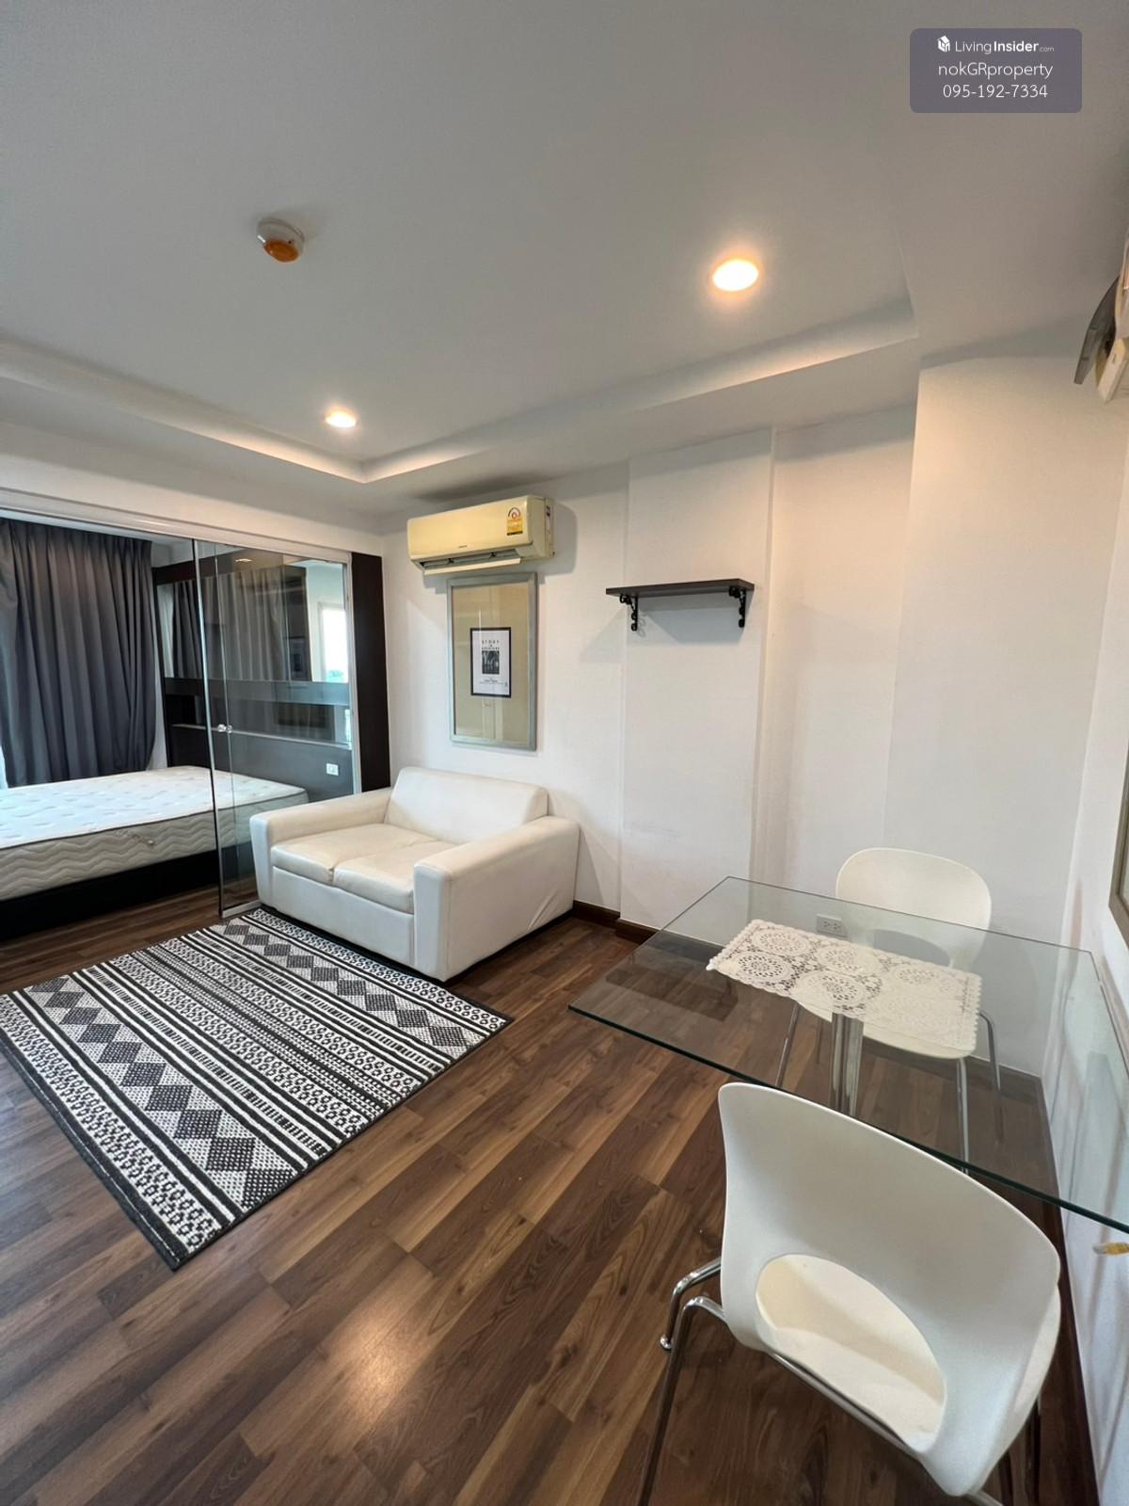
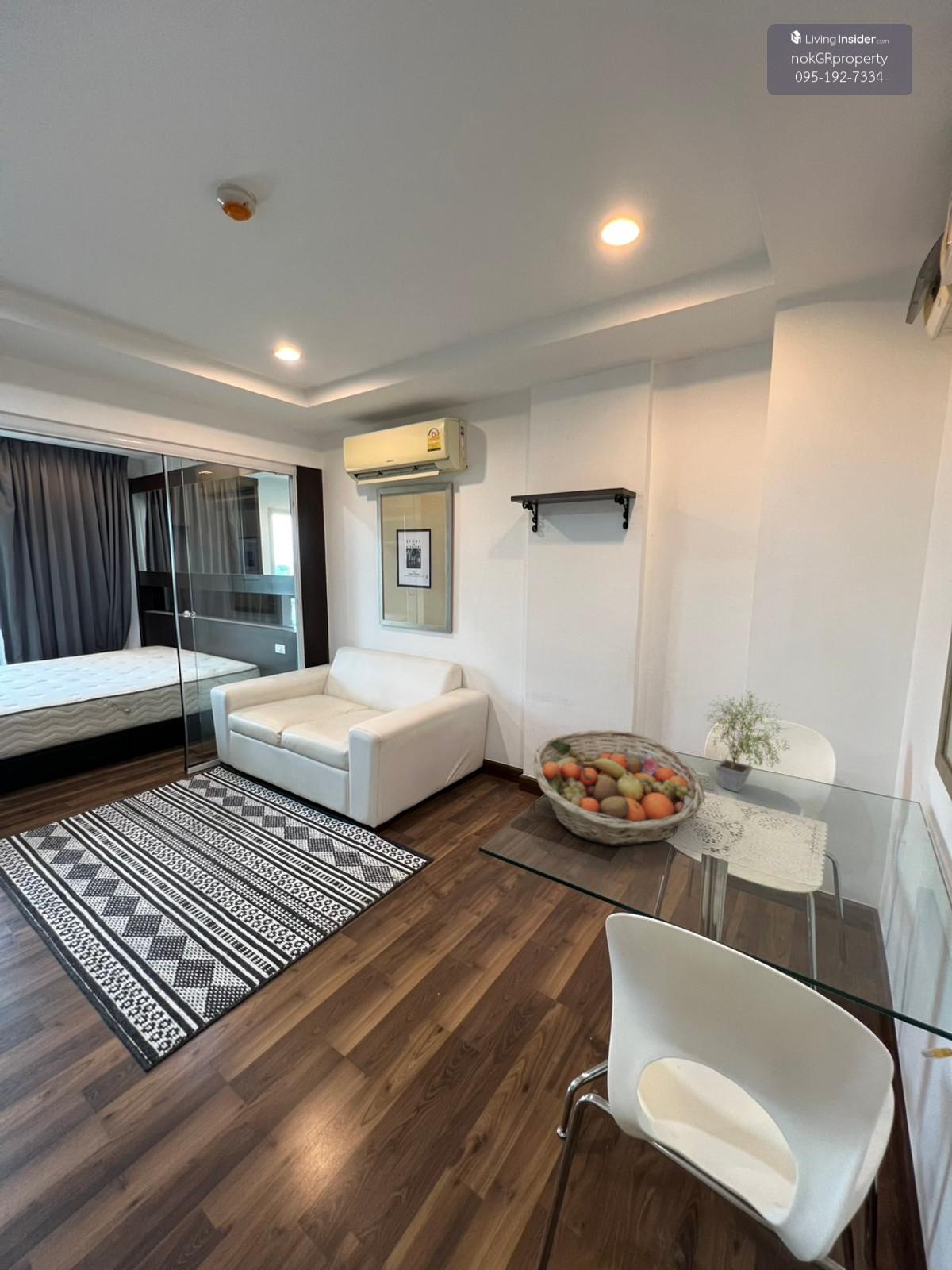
+ fruit basket (615, 783)
+ potted plant (743, 737)
